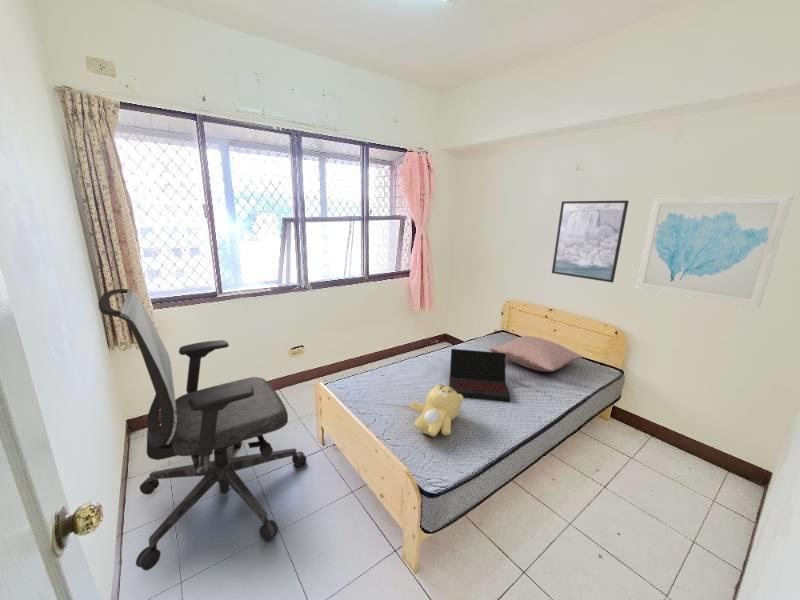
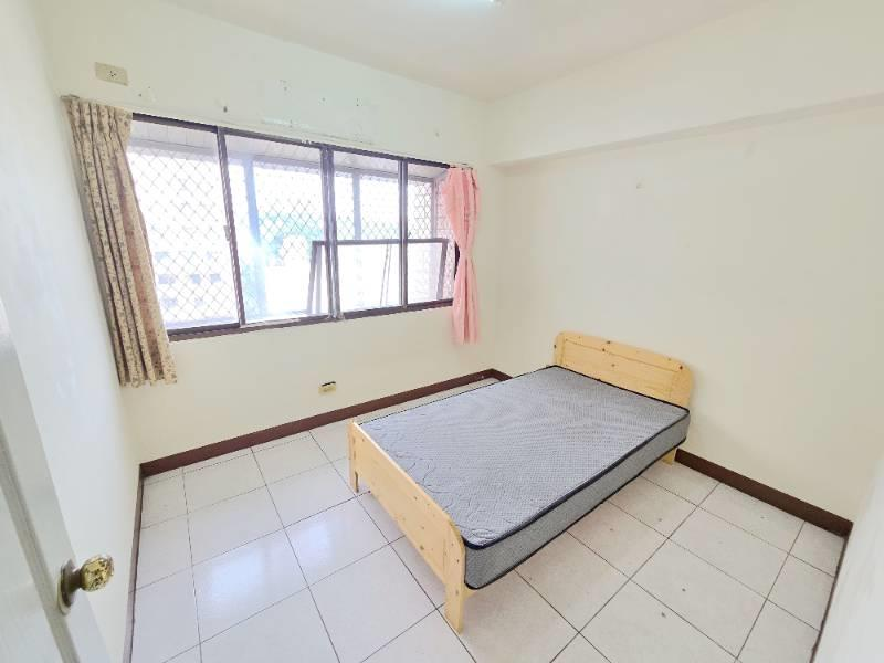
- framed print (586, 240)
- wall art (702, 248)
- pillow (535, 352)
- teddy bear (436, 408)
- laptop (478, 372)
- office chair (222, 398)
